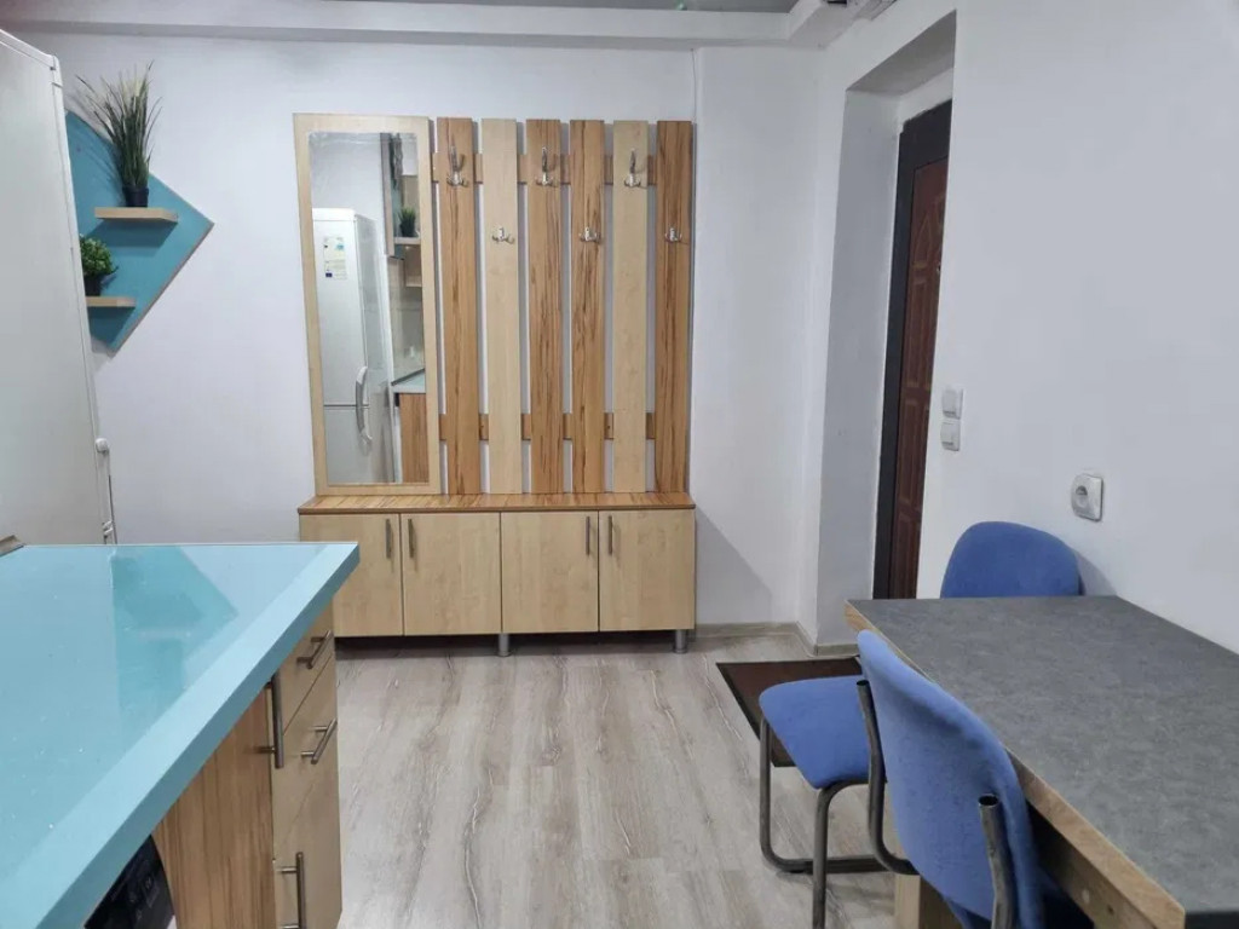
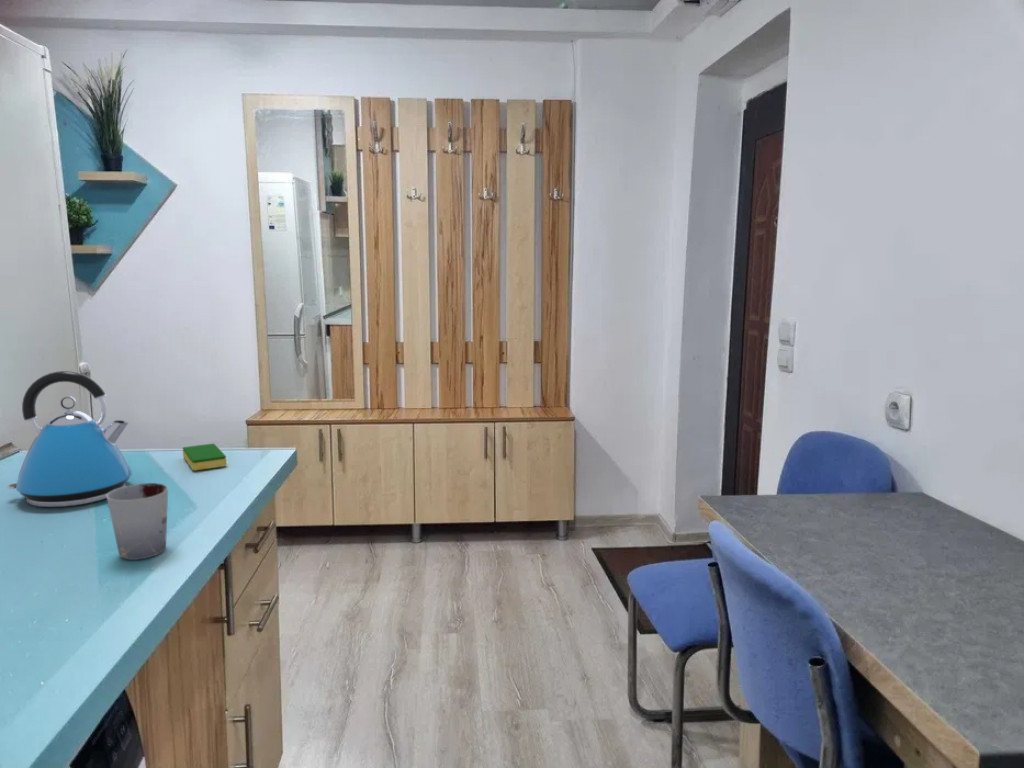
+ kettle (67, 433)
+ dish sponge (204, 456)
+ cup (140, 518)
